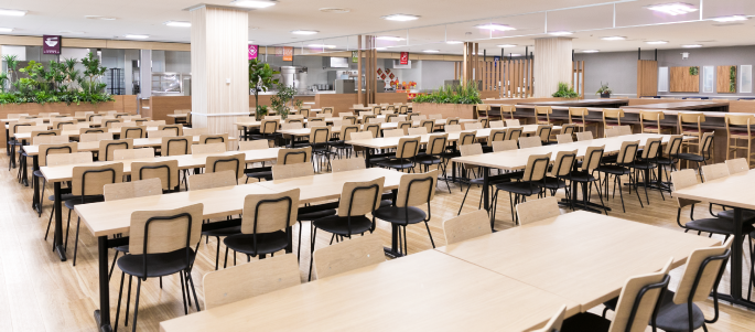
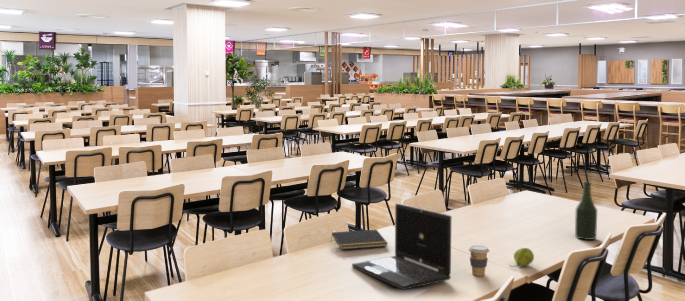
+ fruit (521, 256)
+ laptop (399, 243)
+ bottle (586, 210)
+ notepad (359, 239)
+ coffee cup (478, 260)
